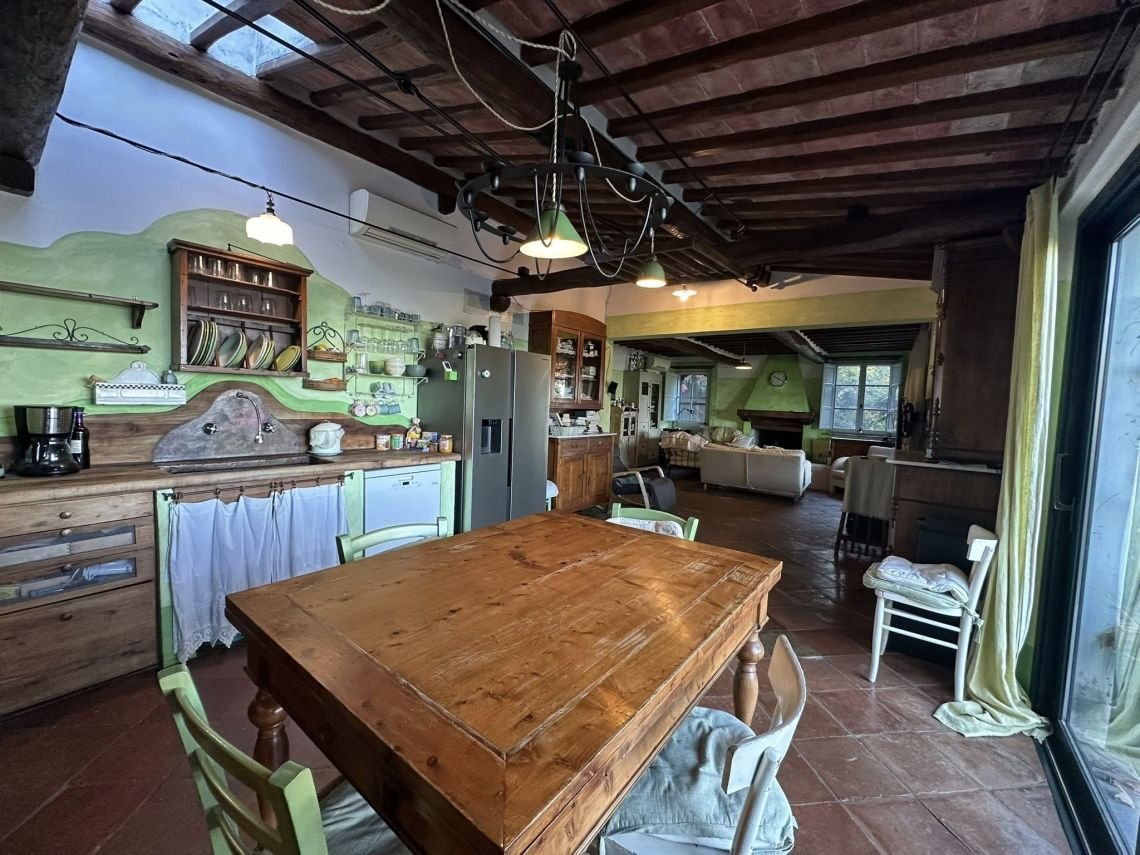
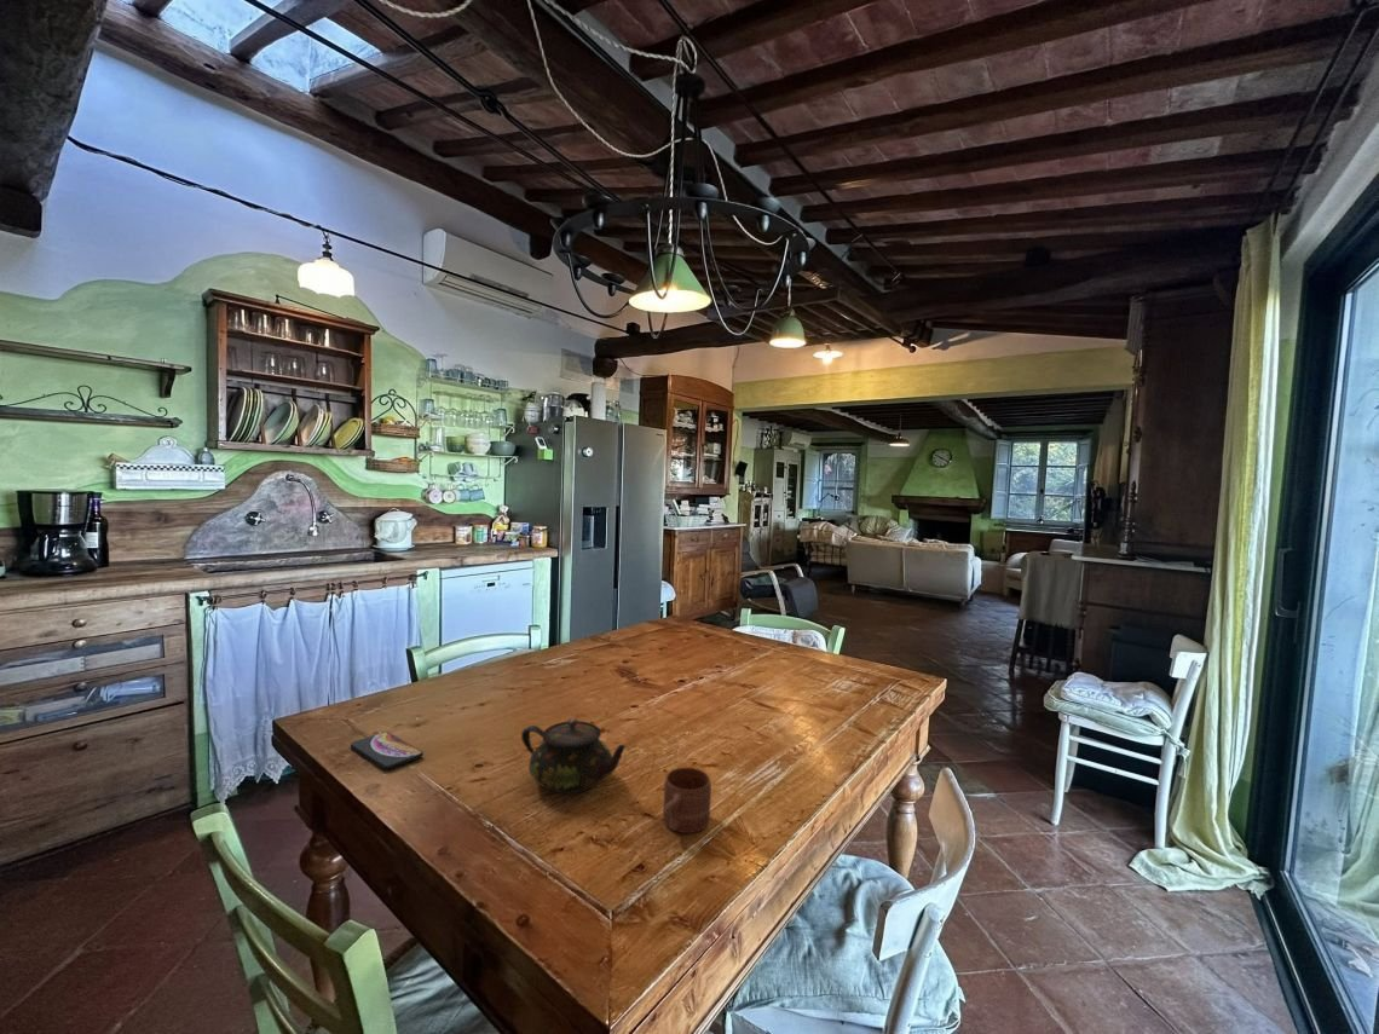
+ smartphone (386, 749)
+ mug (680, 804)
+ teapot (572, 750)
